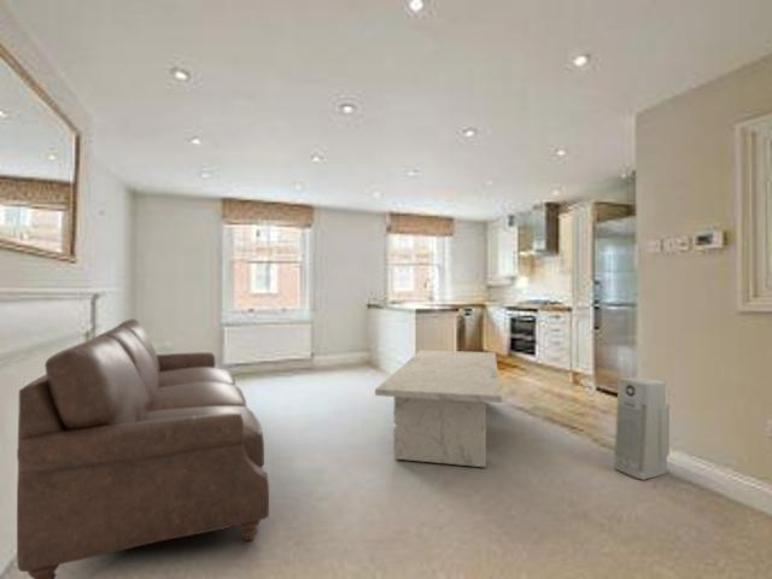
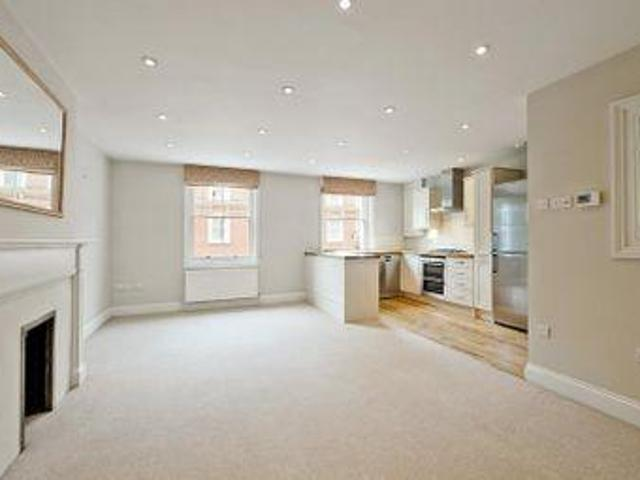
- air purifier (642, 425)
- sofa (166, 399)
- dining table (449, 396)
